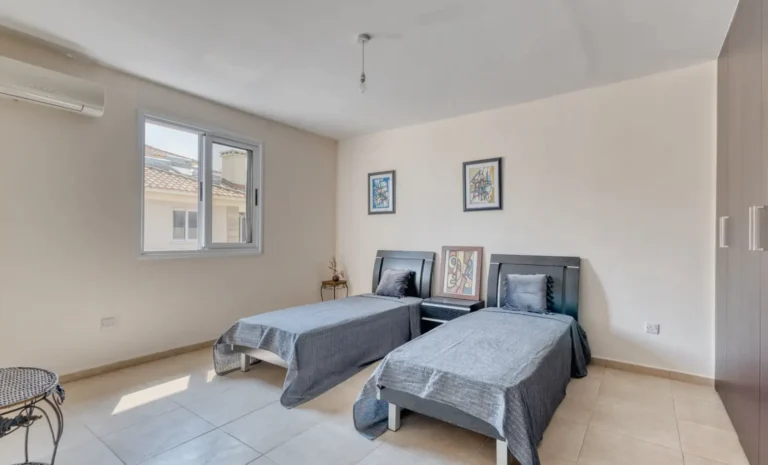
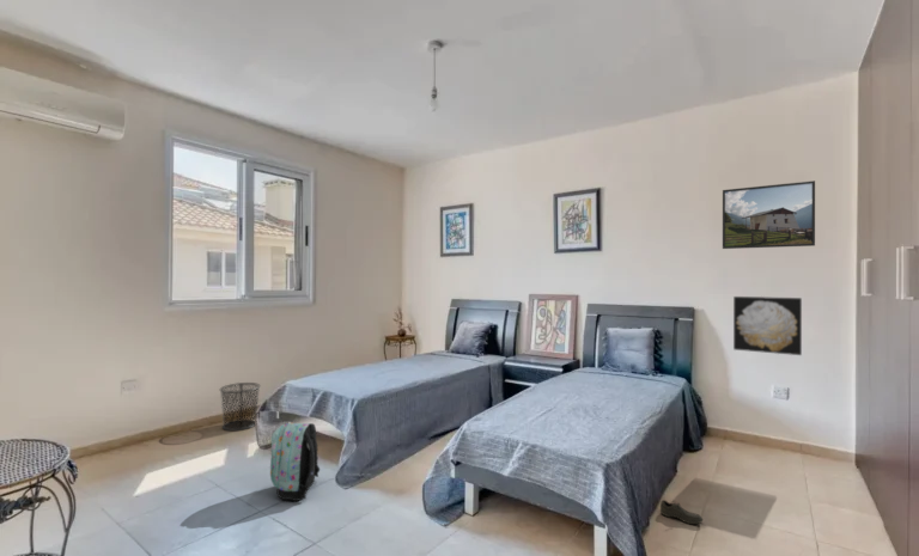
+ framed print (766, 216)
+ backpack (294, 457)
+ wall art (766, 324)
+ waste bin (241, 405)
+ shoe (680, 509)
